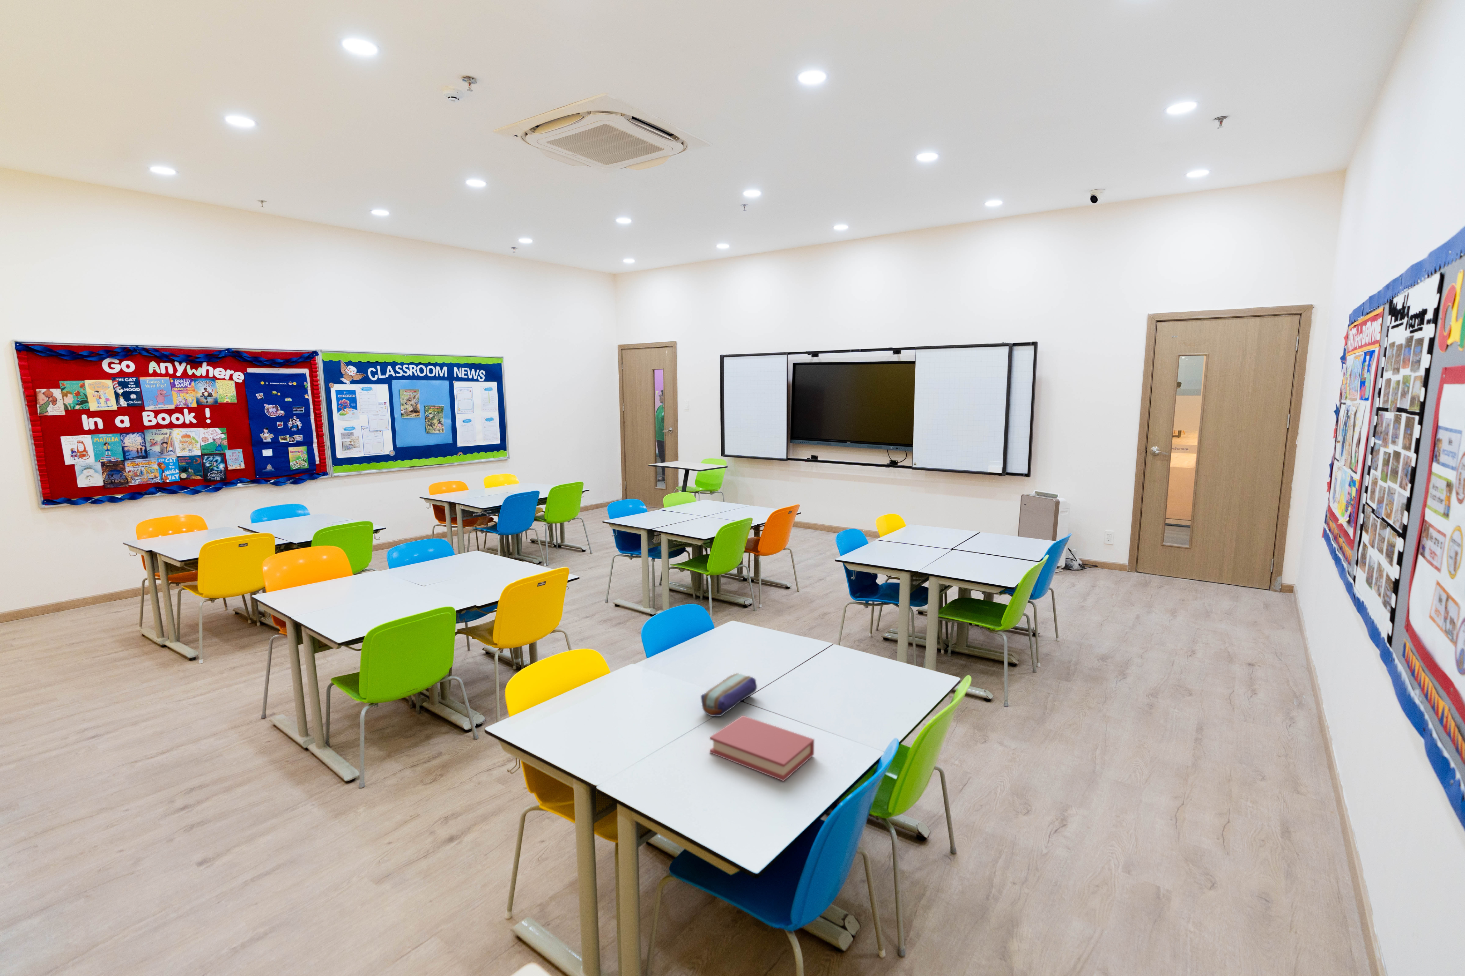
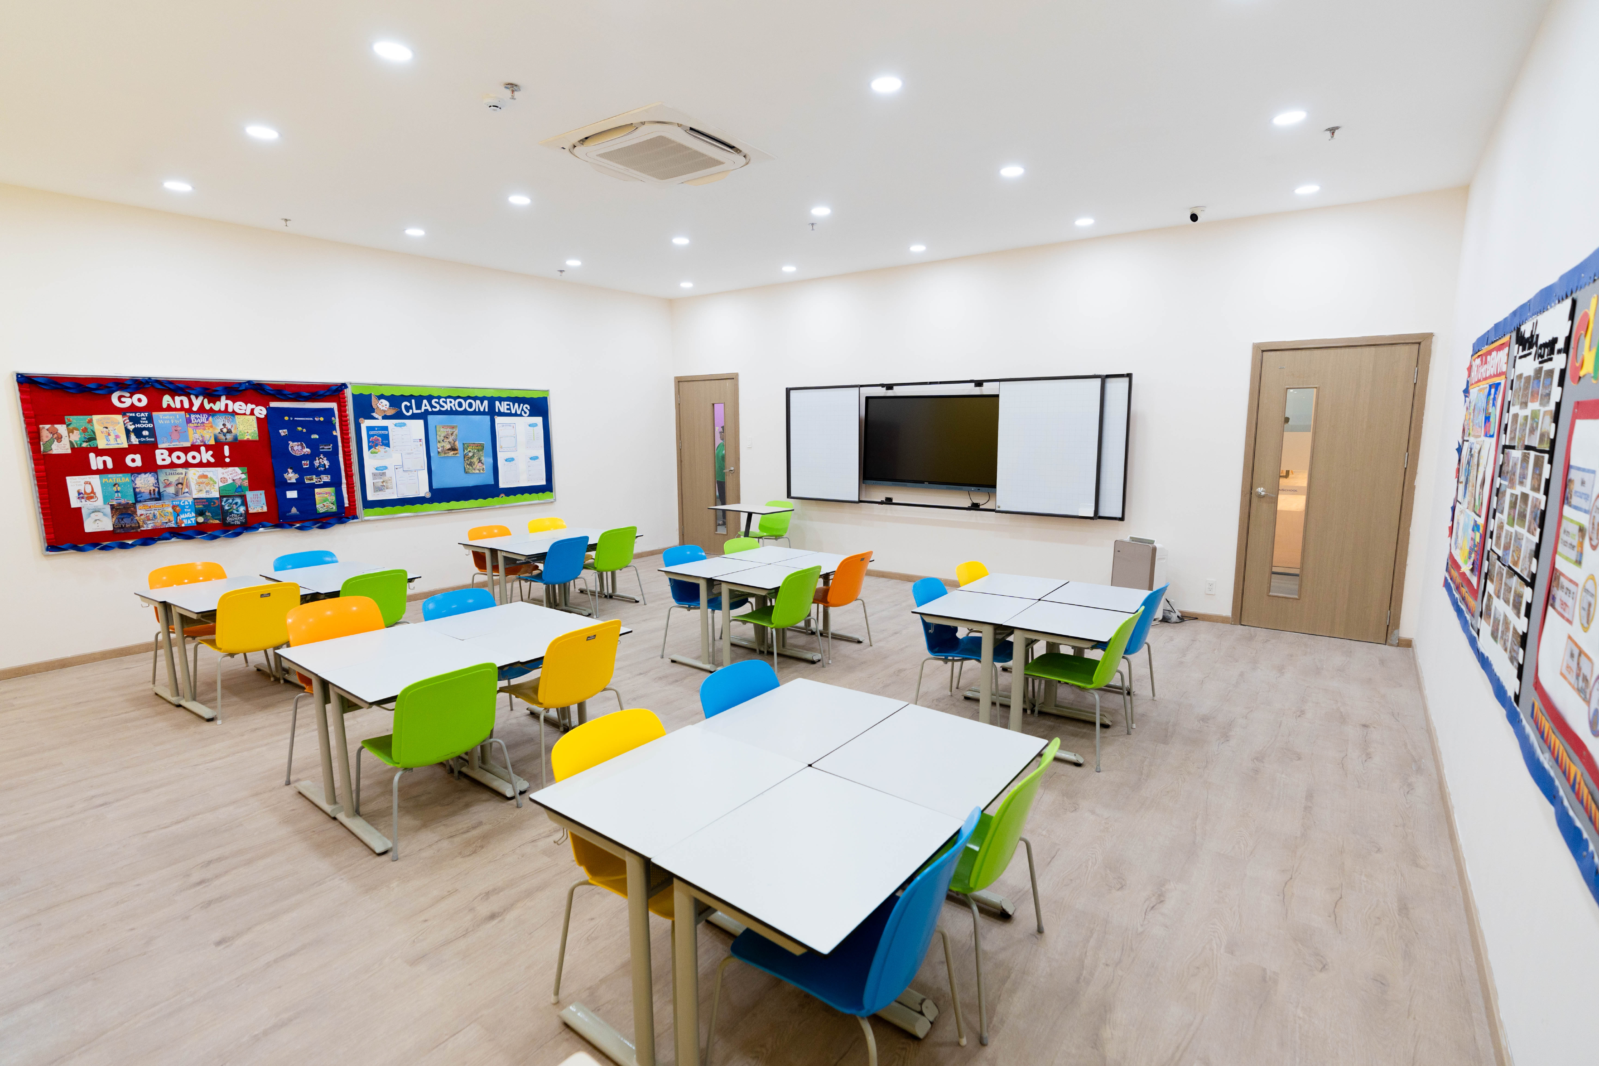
- book (762, 746)
- pencil case (730, 693)
